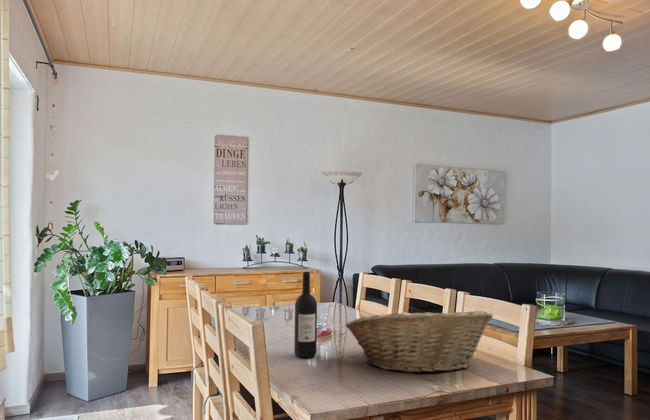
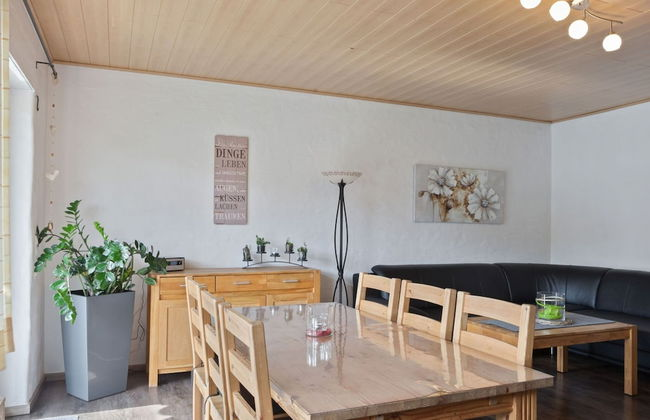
- wine bottle (305, 313)
- fruit basket (418, 333)
